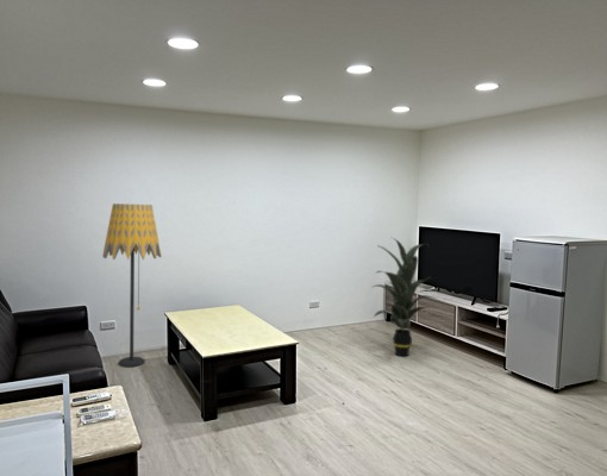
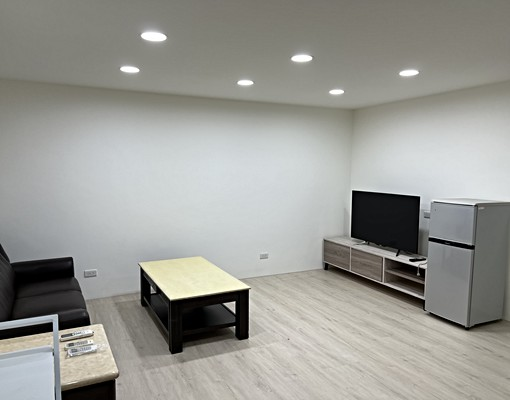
- floor lamp (132, 283)
- indoor plant (399, 295)
